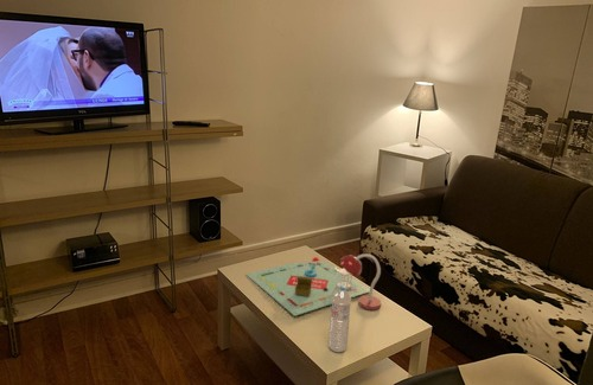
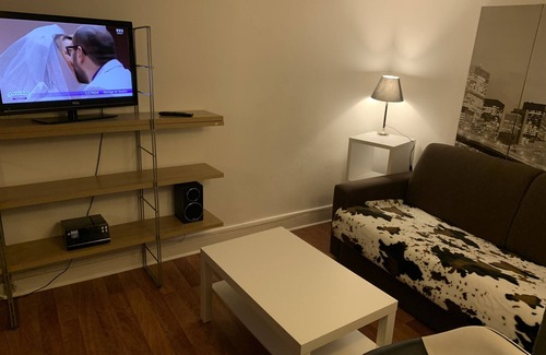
- board game (315, 265)
- water bottle (339, 317)
